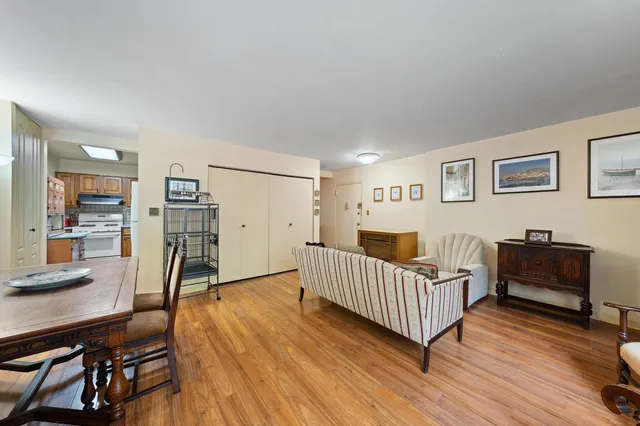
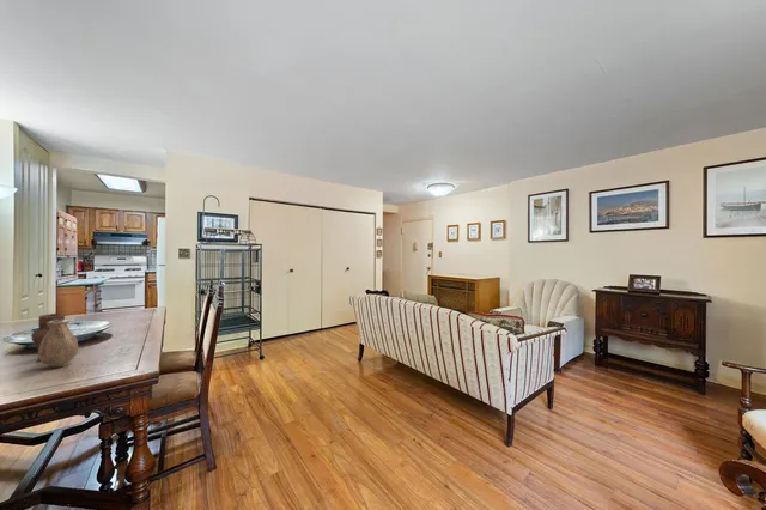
+ vase (54, 339)
